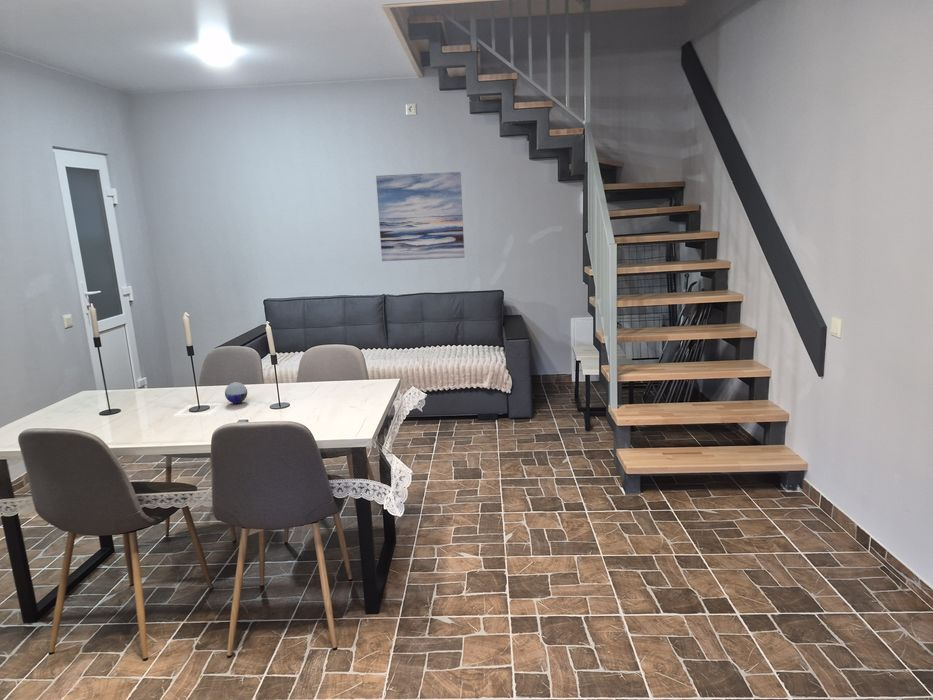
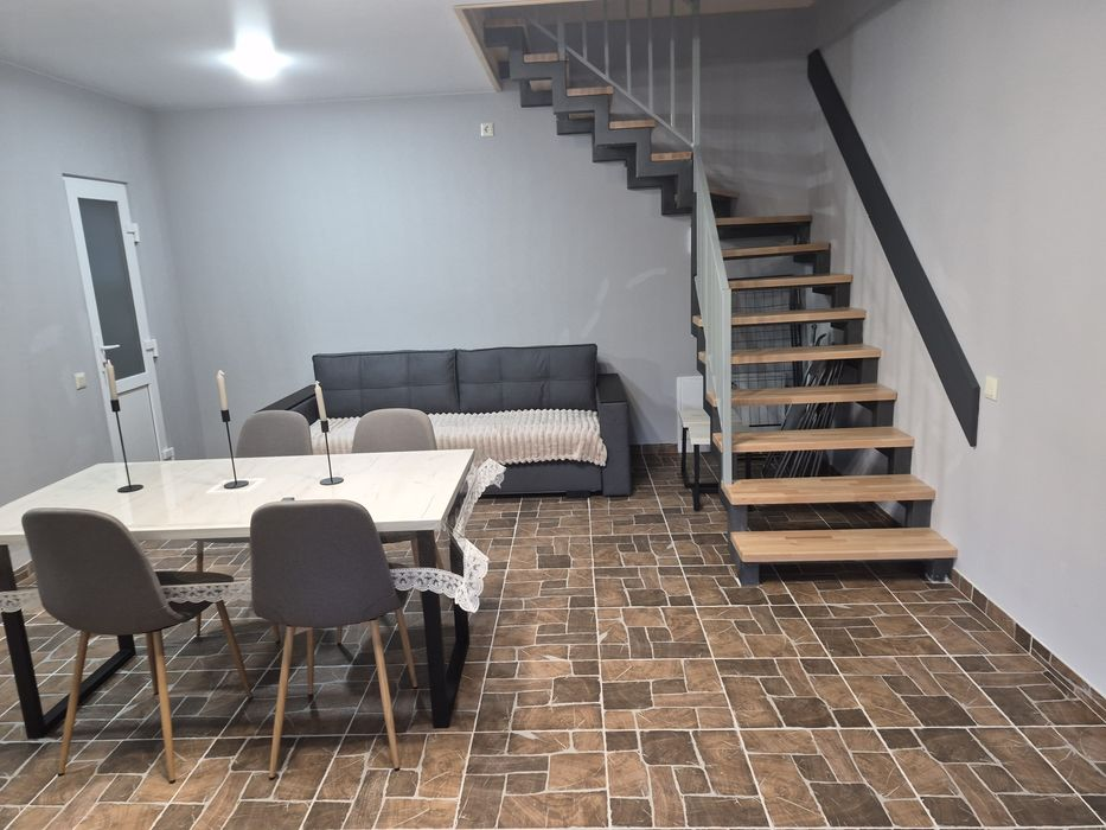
- decorative orb (236, 392)
- wall art (420, 217)
